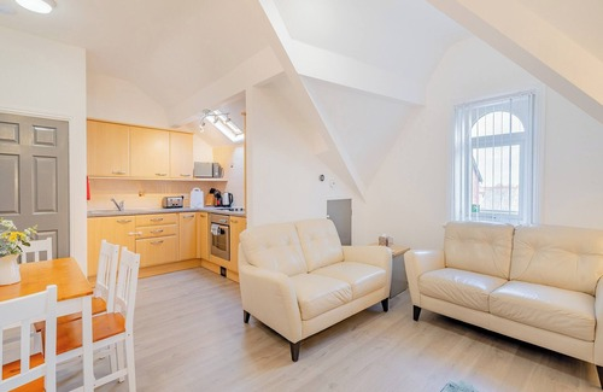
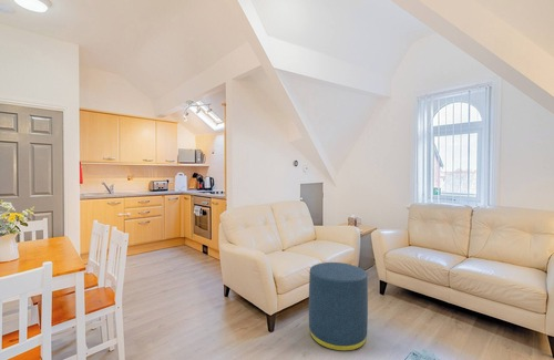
+ ottoman (337, 301)
